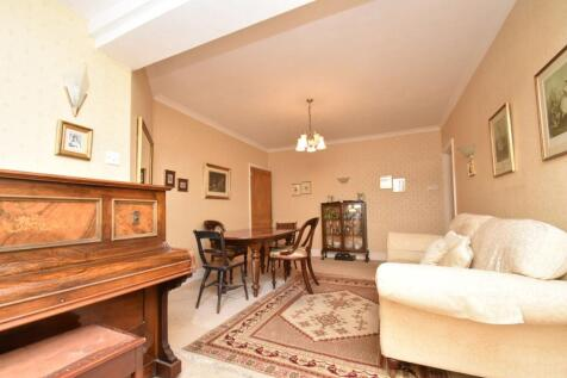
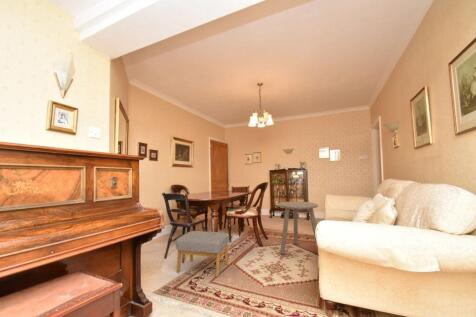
+ footstool (203, 251)
+ side table (297, 227)
